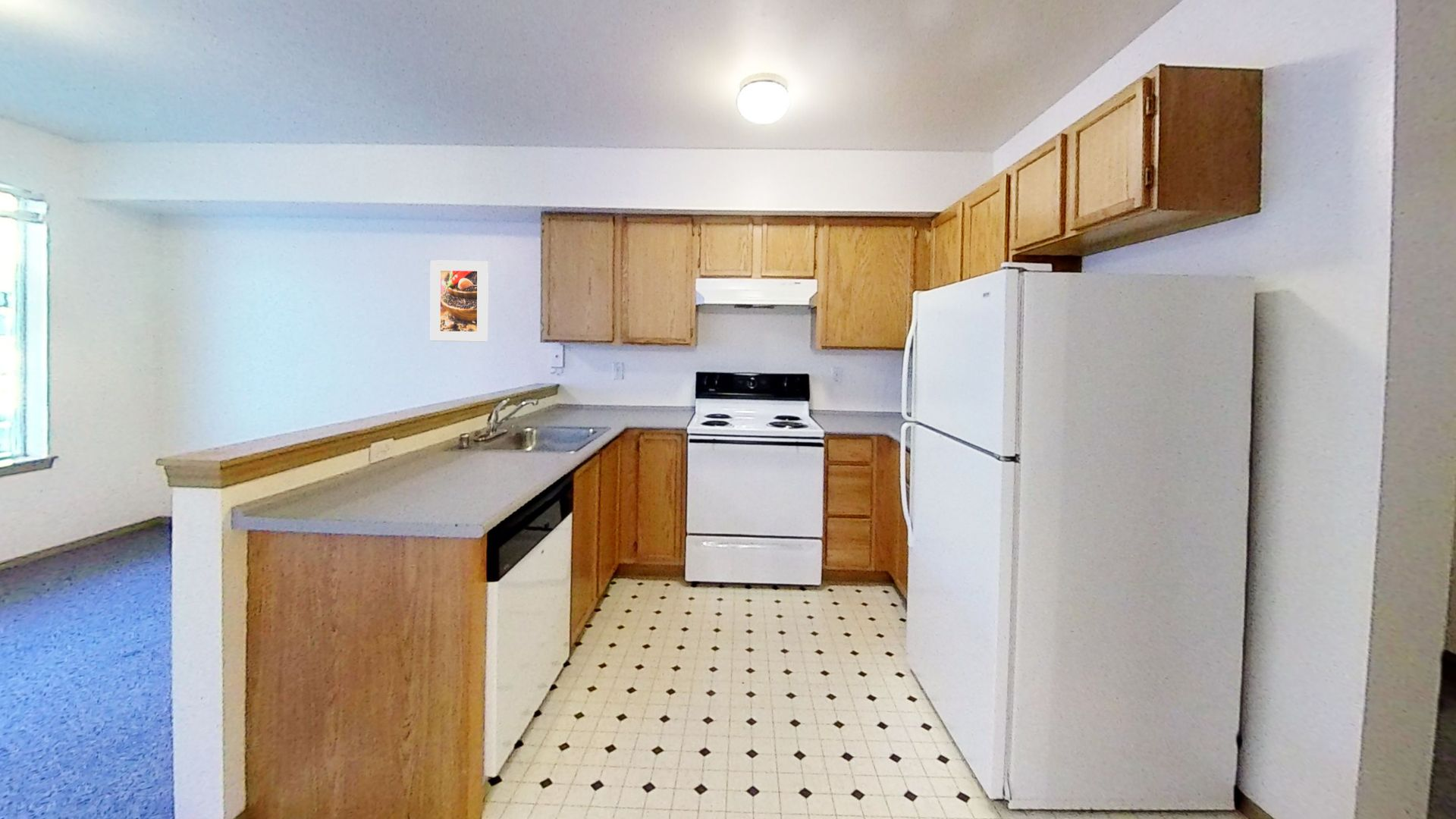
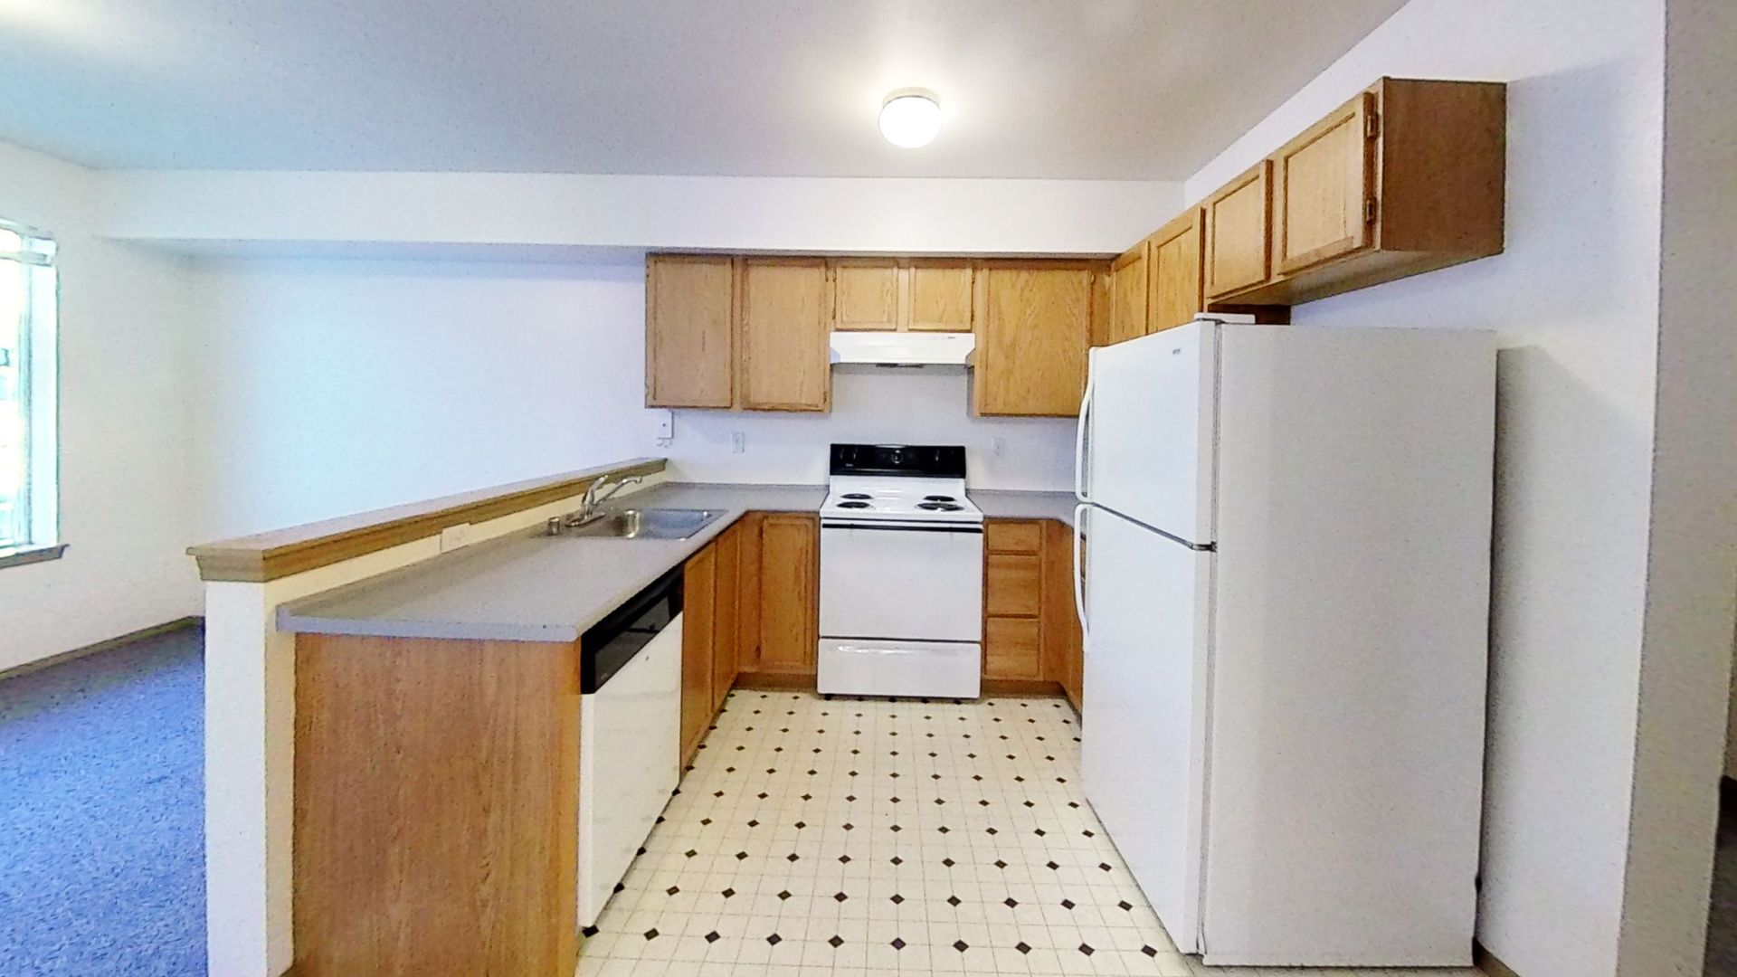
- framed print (459, 301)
